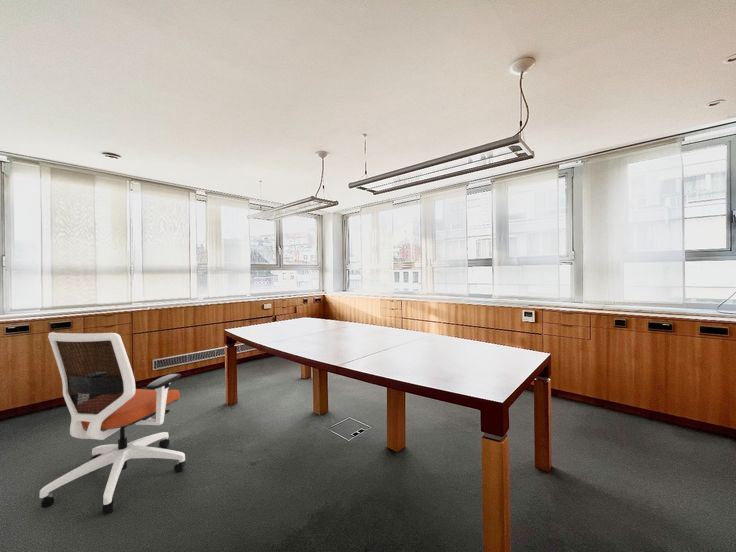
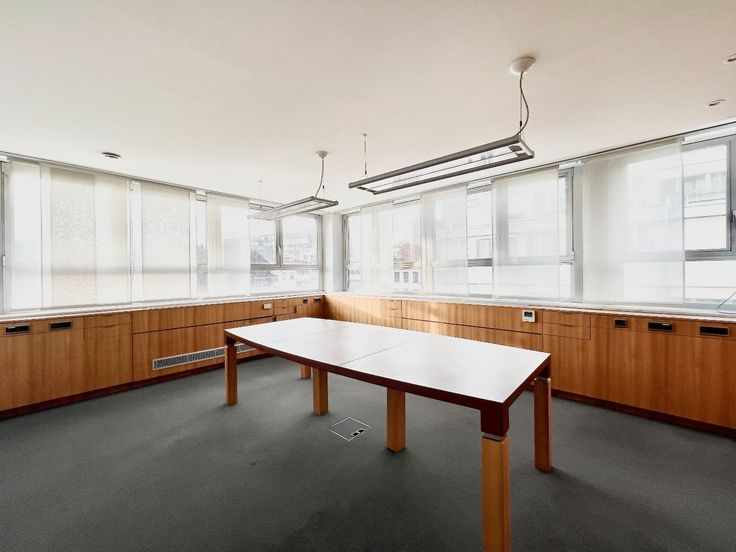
- office chair (126, 398)
